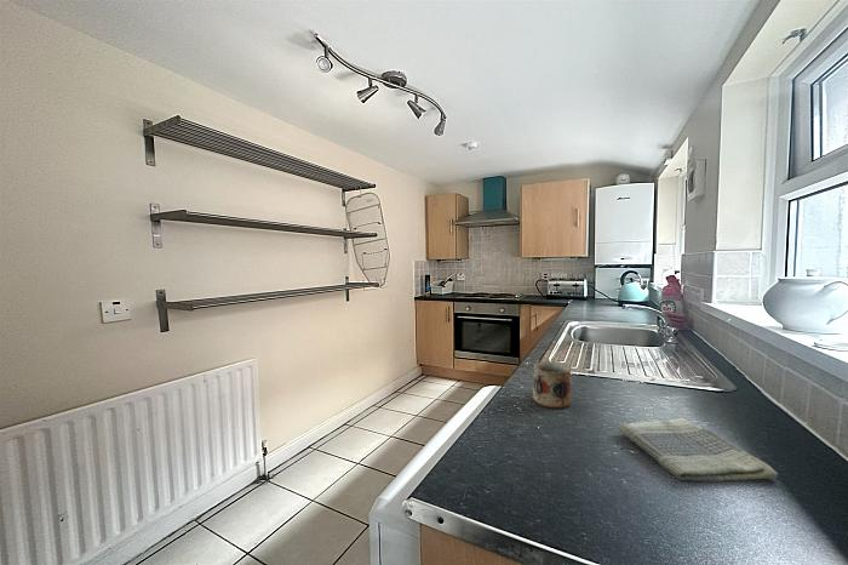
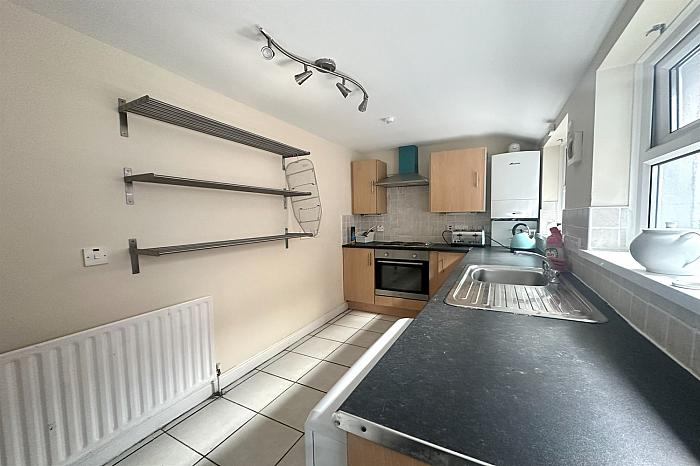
- dish towel (688, 445)
- mug (550, 382)
